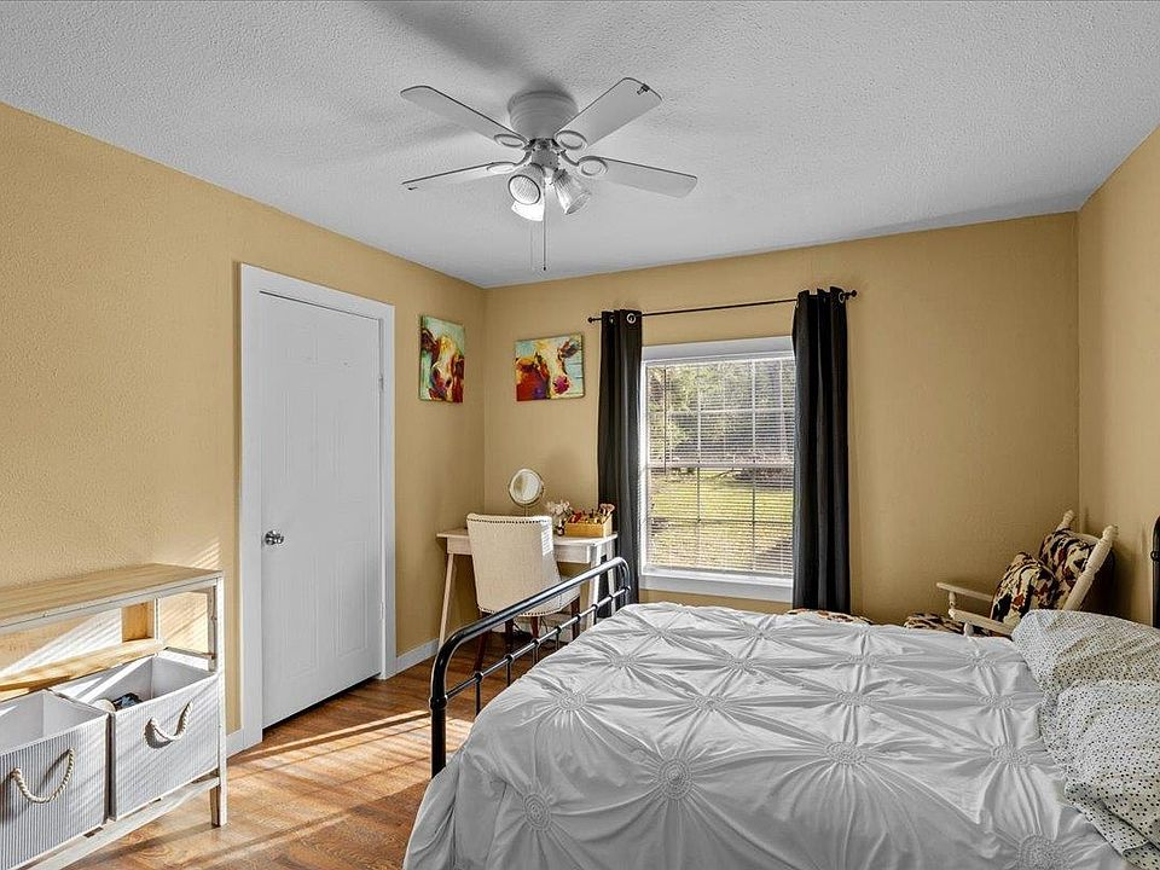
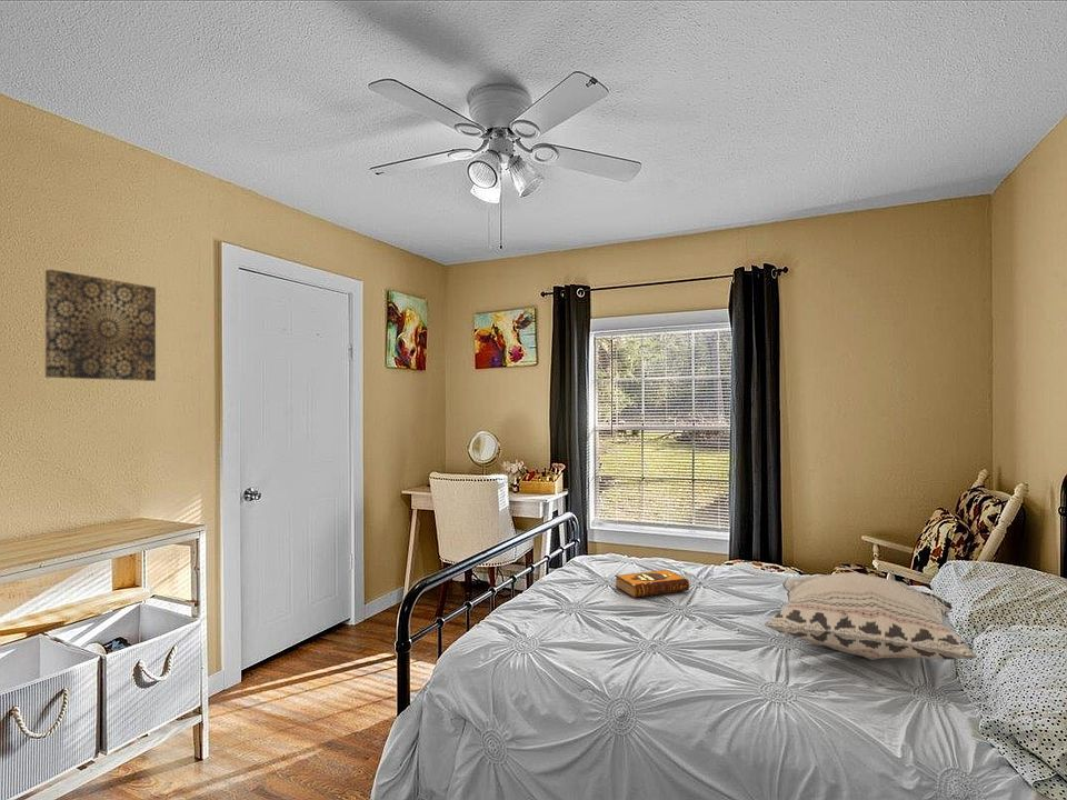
+ decorative pillow (862, 612)
+ wall art (103, 329)
+ hardback book (651, 583)
